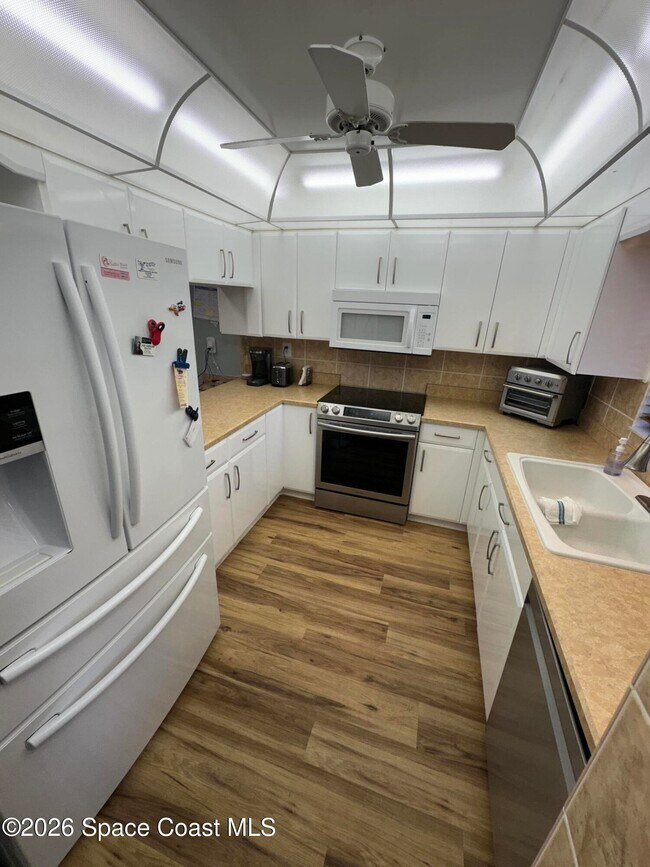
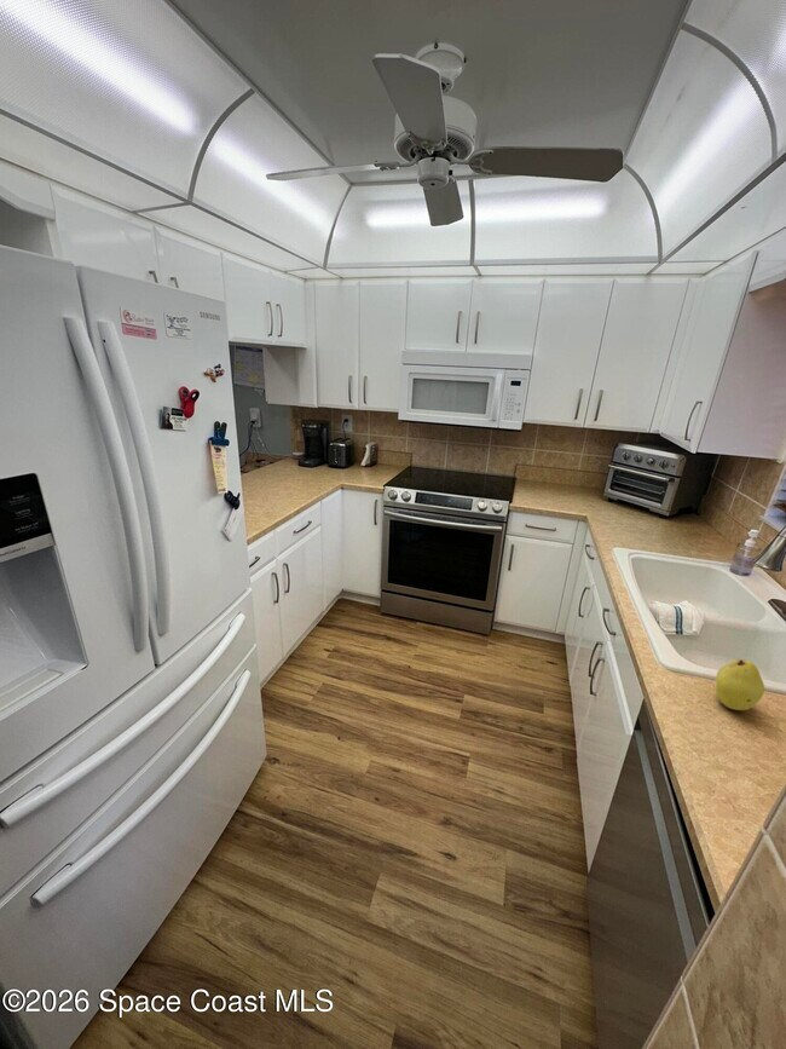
+ fruit (739, 682)
